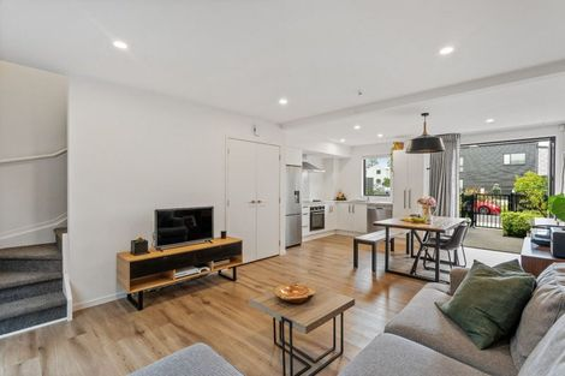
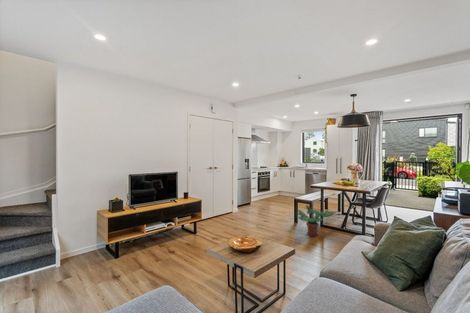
+ potted plant (315, 219)
